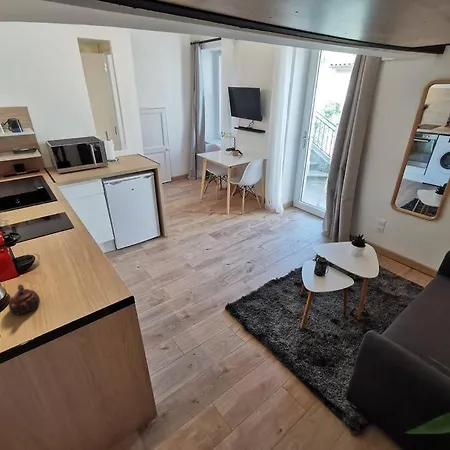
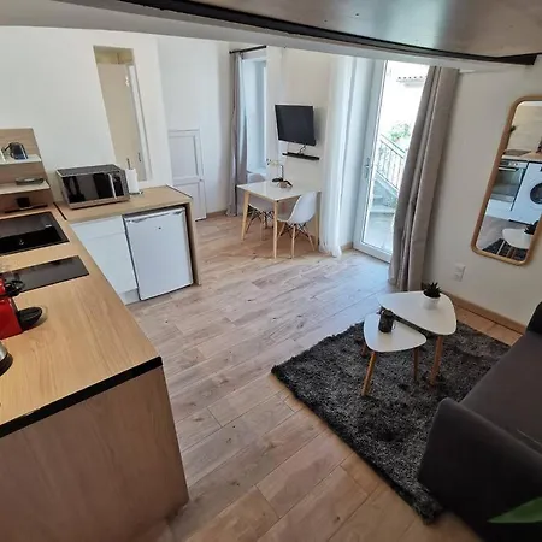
- teapot (23, 297)
